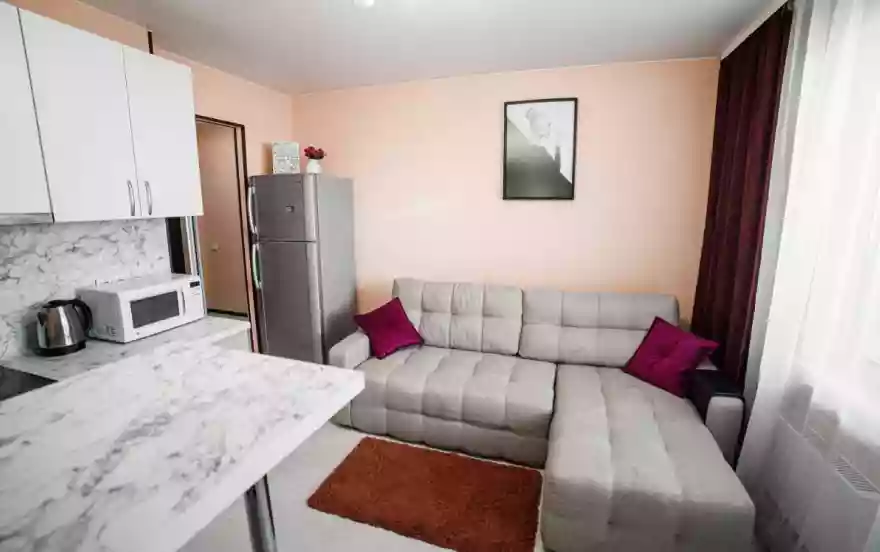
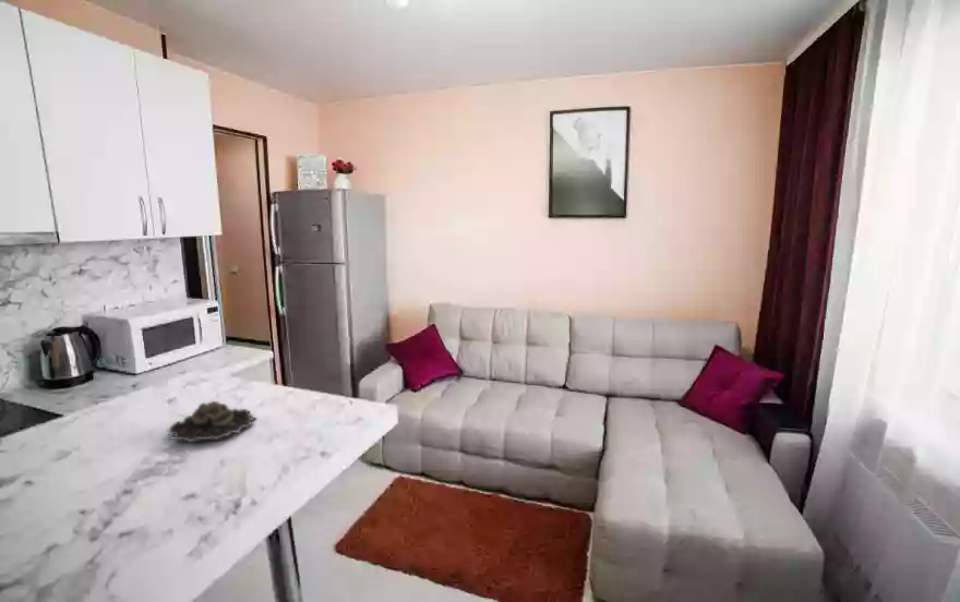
+ succulent plant (212, 414)
